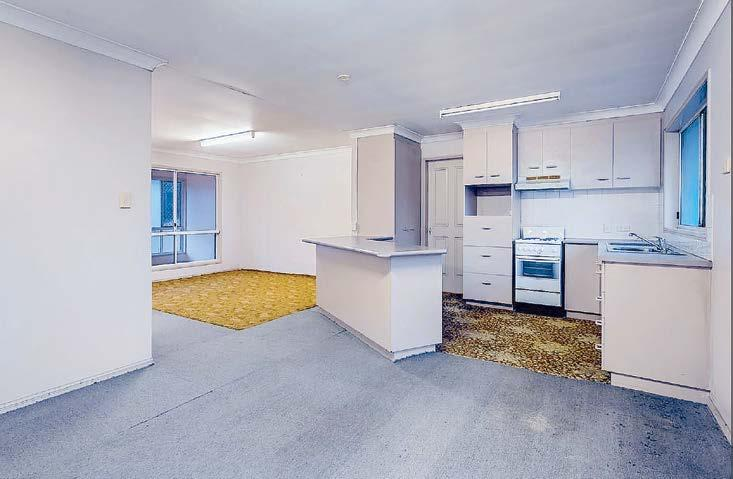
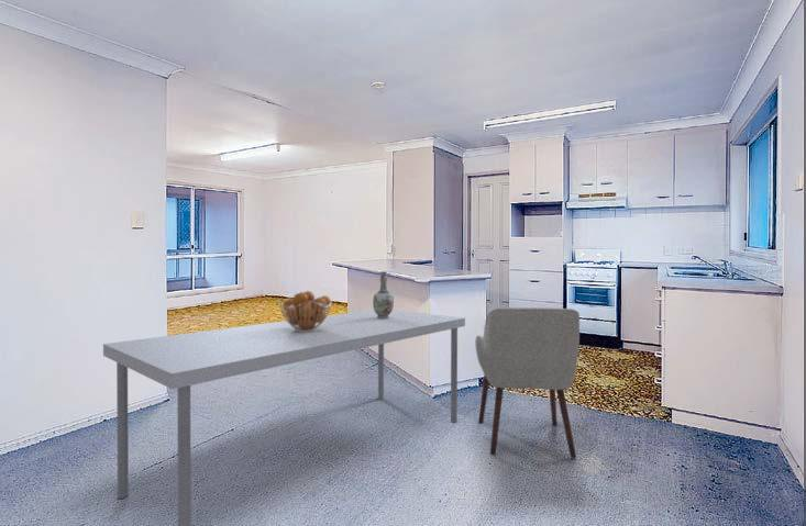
+ fruit basket (306, 310)
+ vase (383, 294)
+ dining table (309, 359)
+ chair (525, 371)
